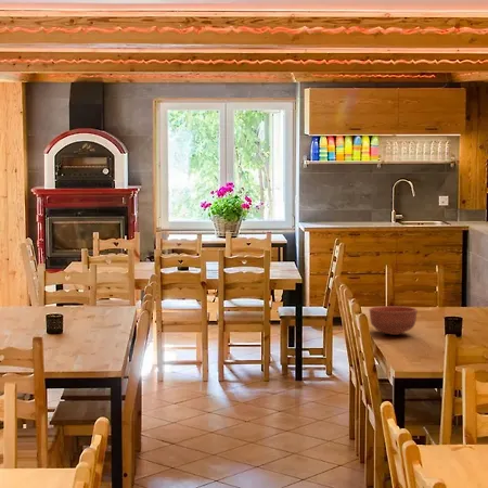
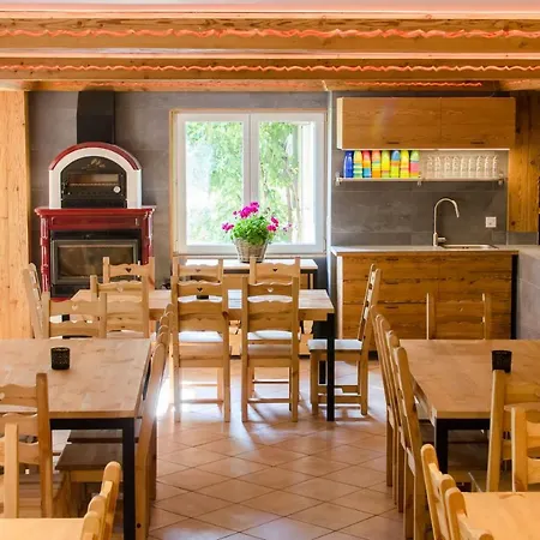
- bowl (393, 321)
